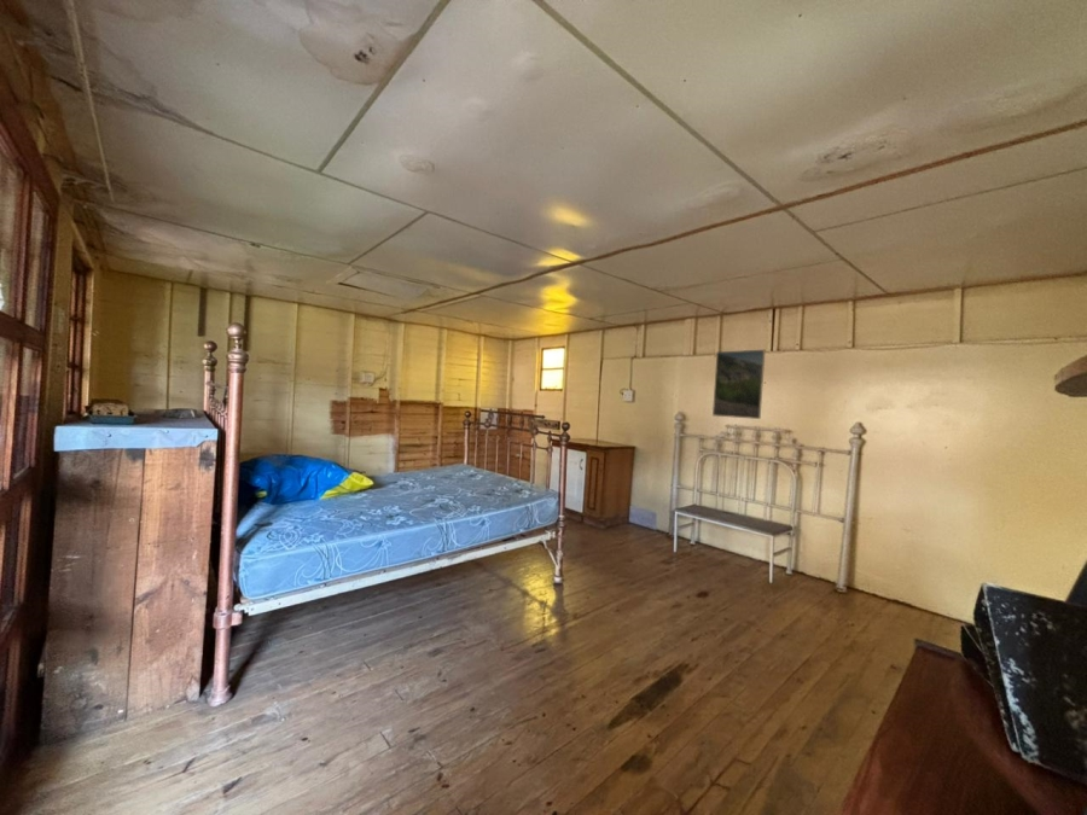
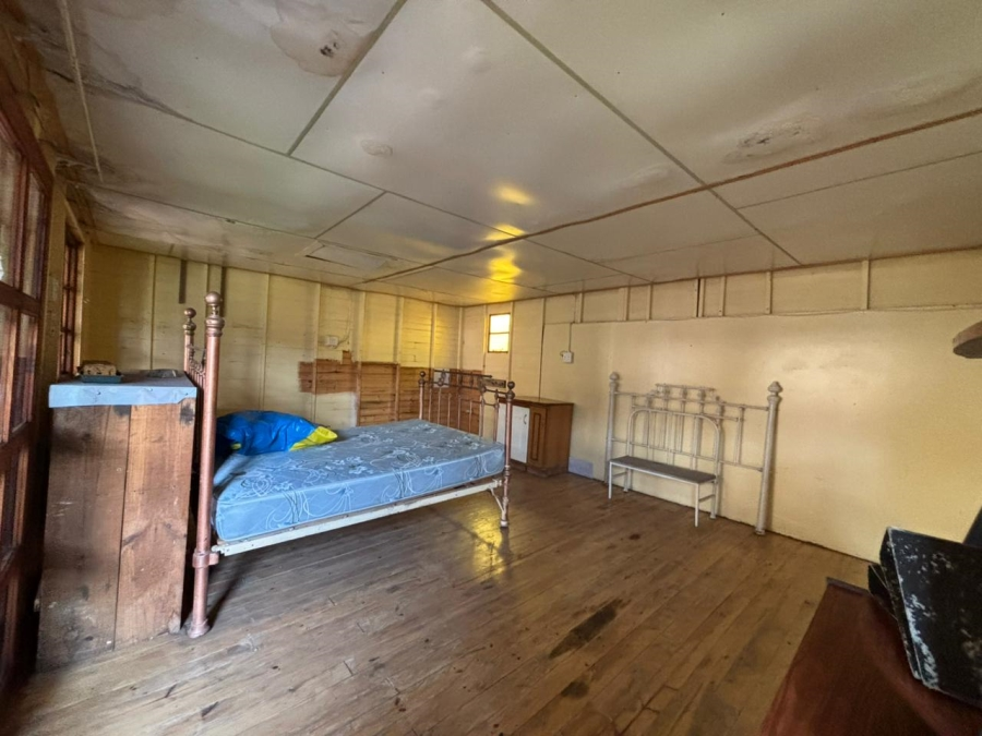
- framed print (737, 384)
